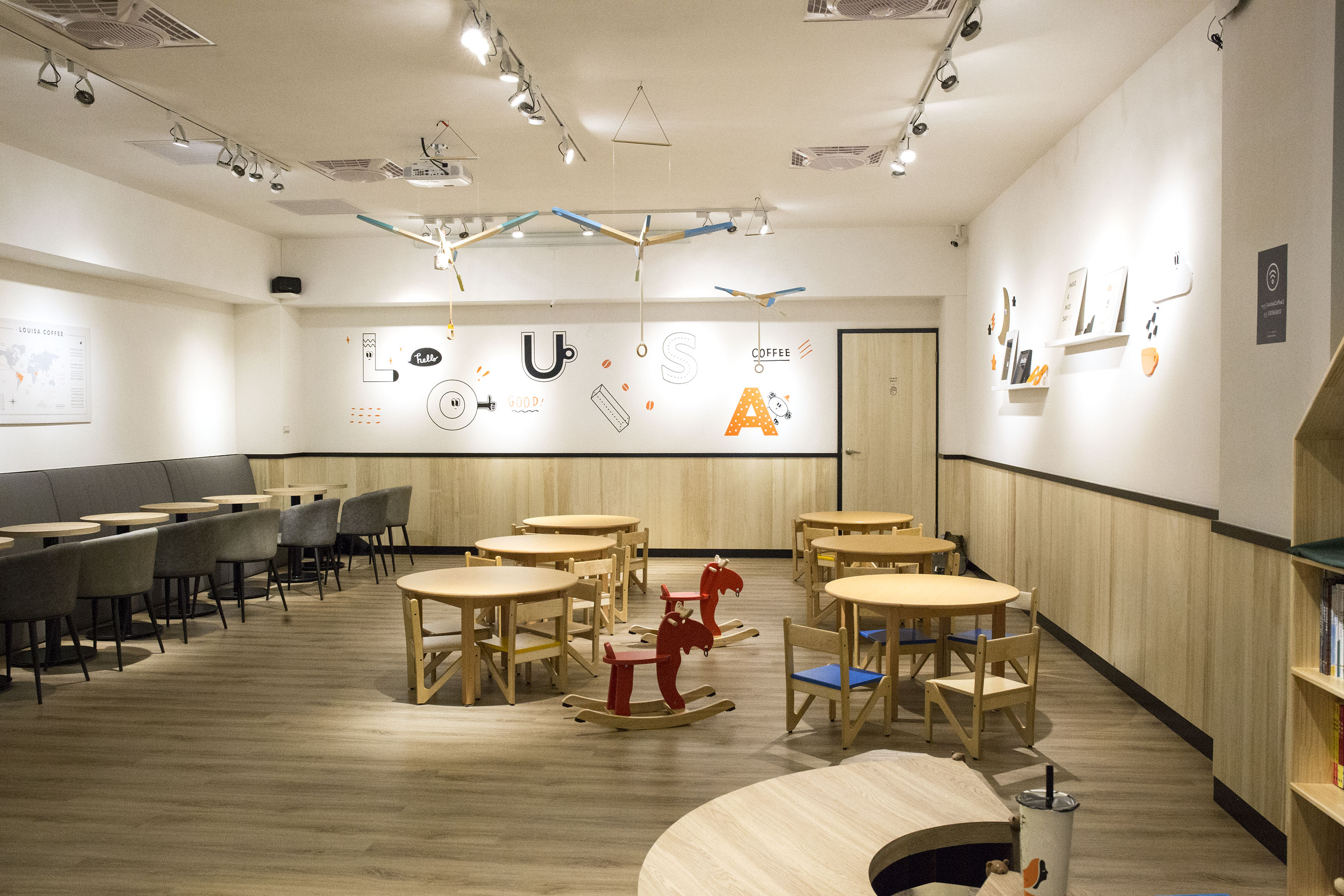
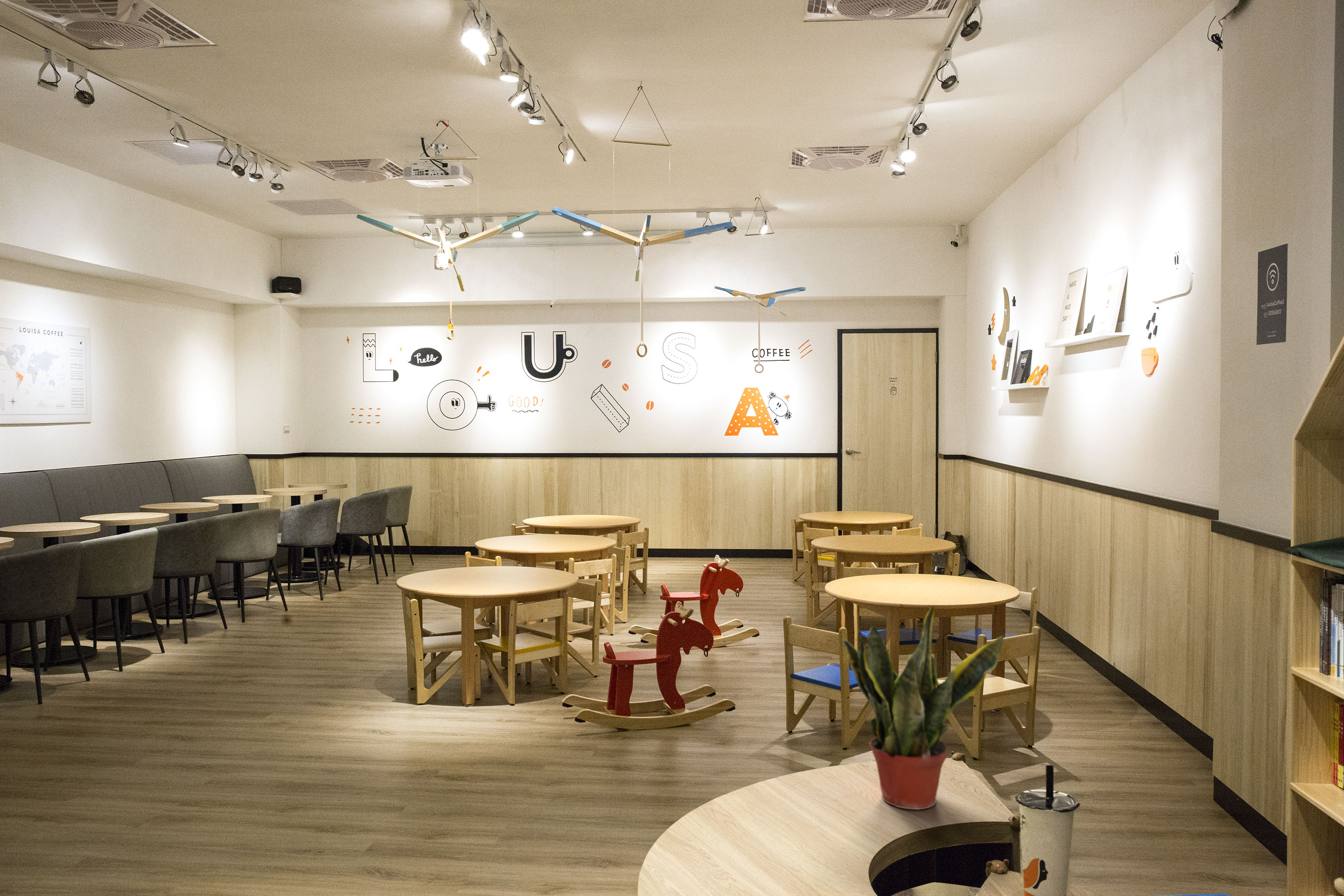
+ potted plant (919, 697)
